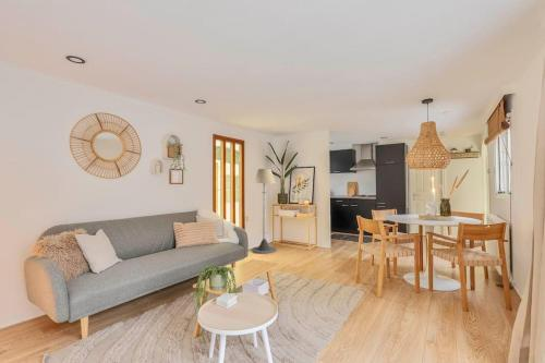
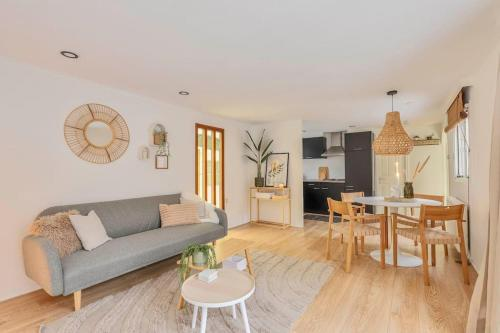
- floor lamp (264, 209)
